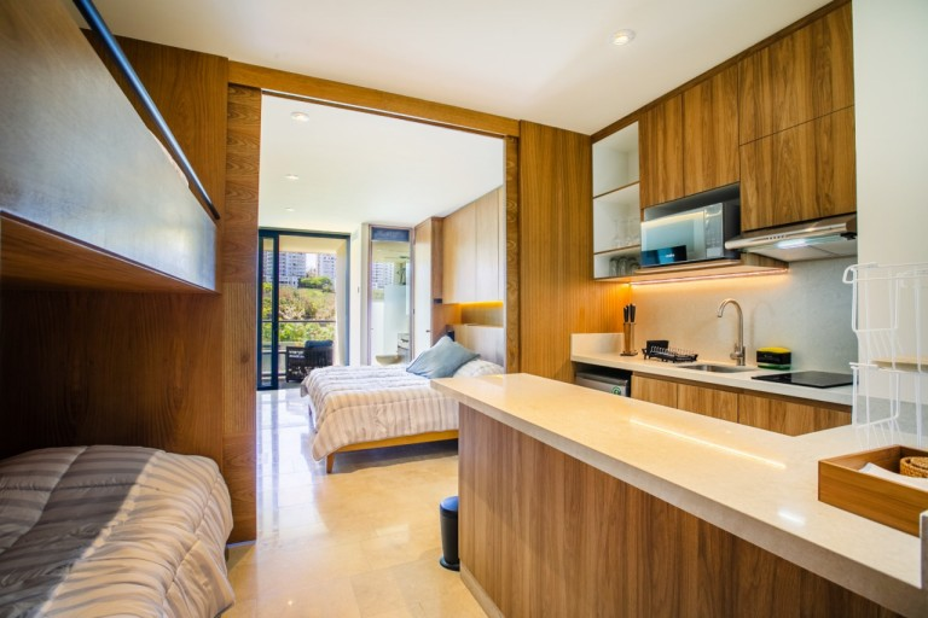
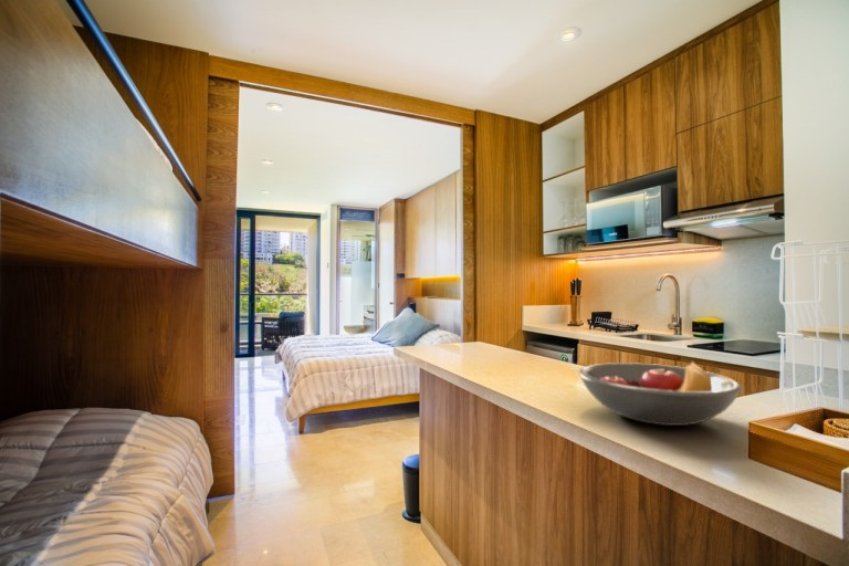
+ fruit bowl (653, 390)
